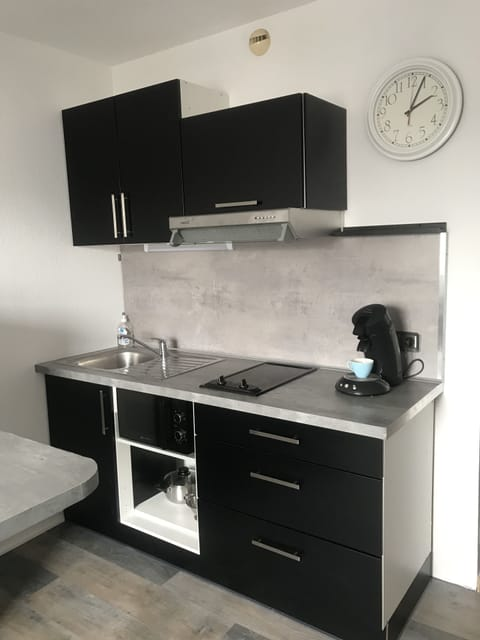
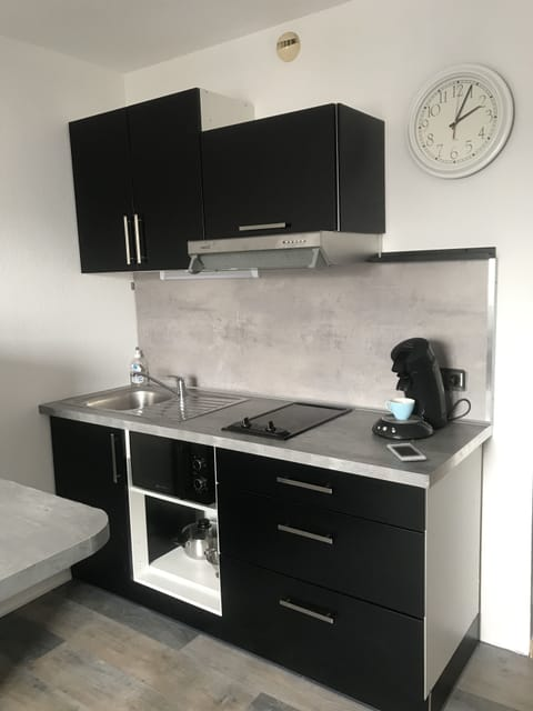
+ cell phone (405, 452)
